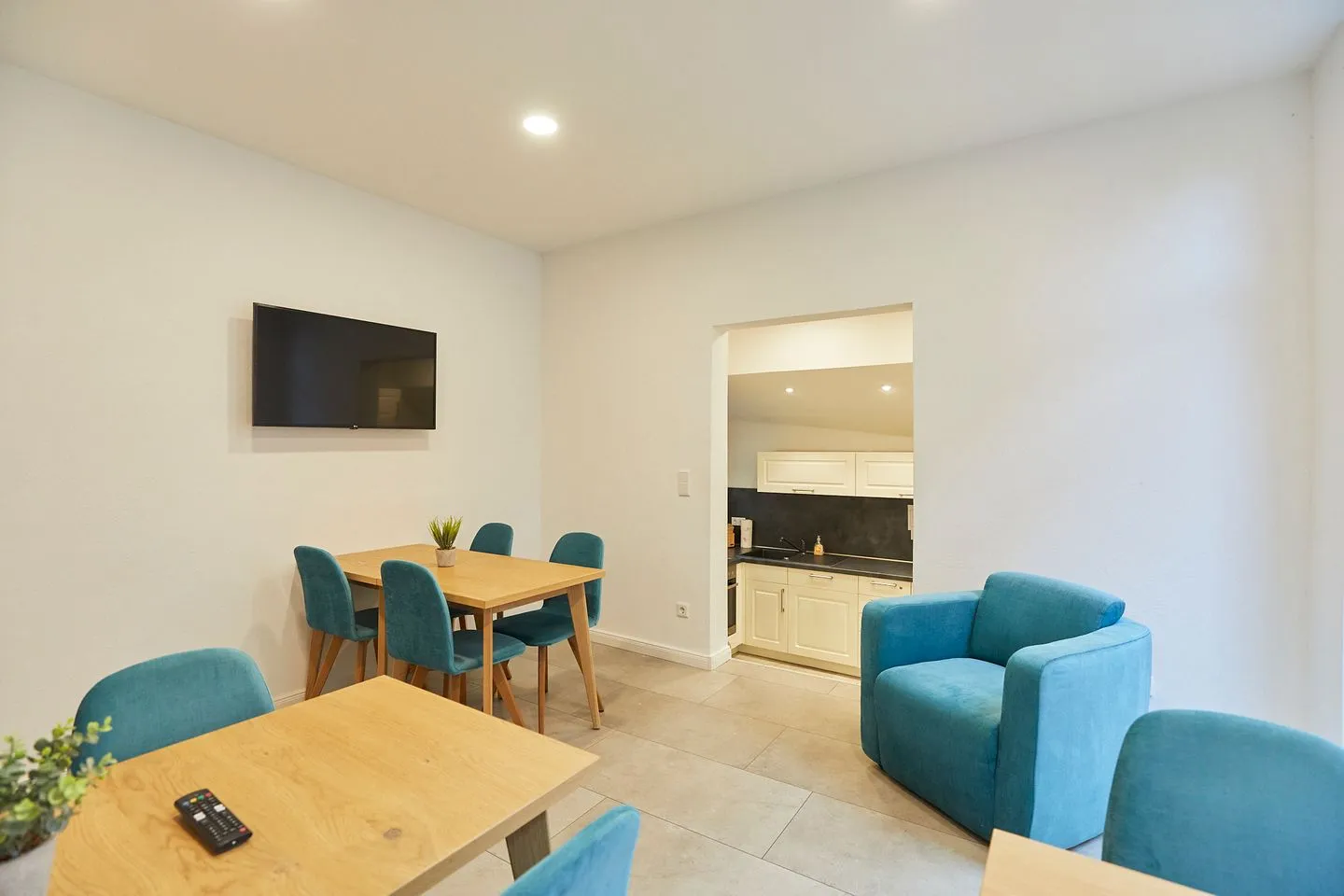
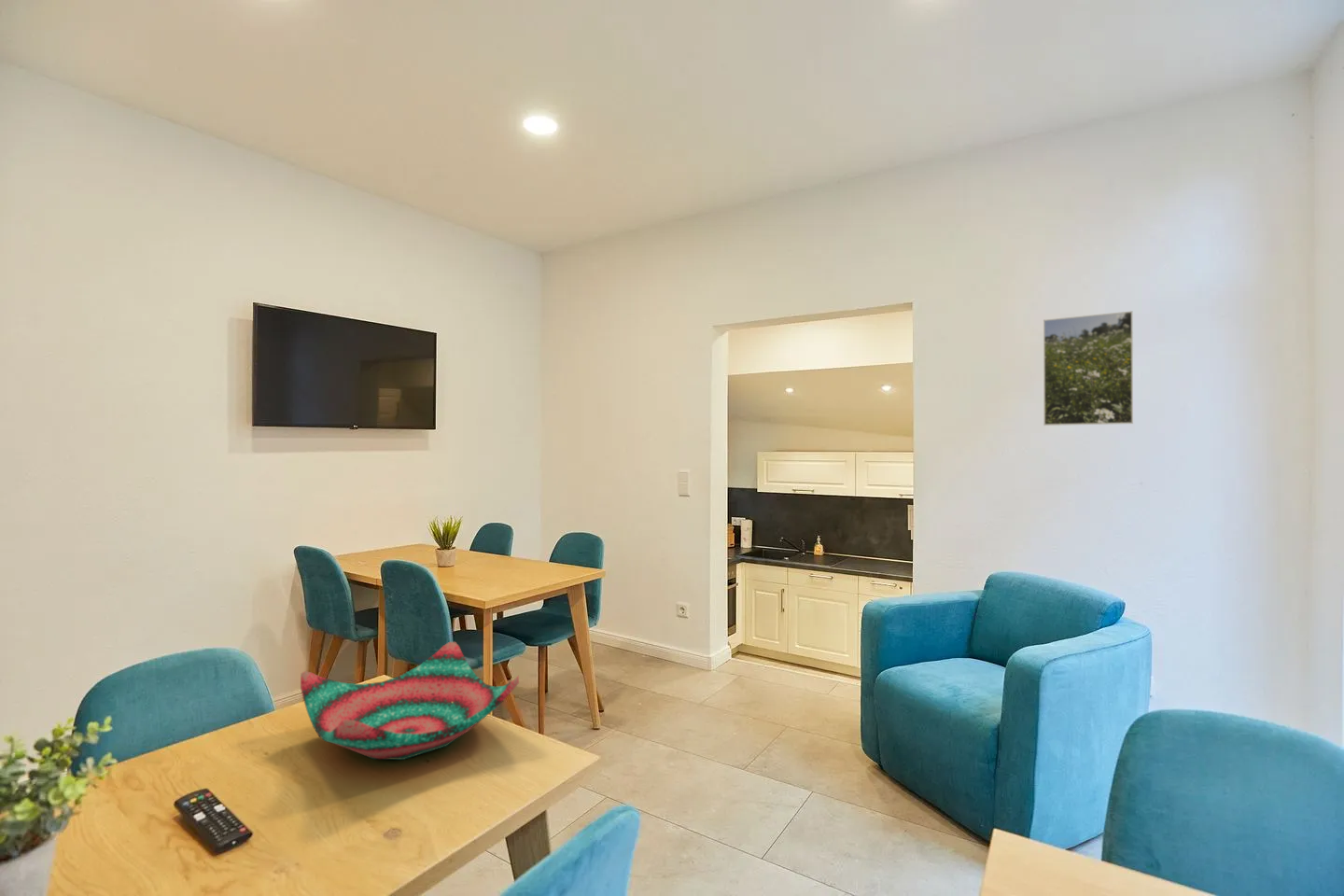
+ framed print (1086, 370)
+ decorative bowl (409, 706)
